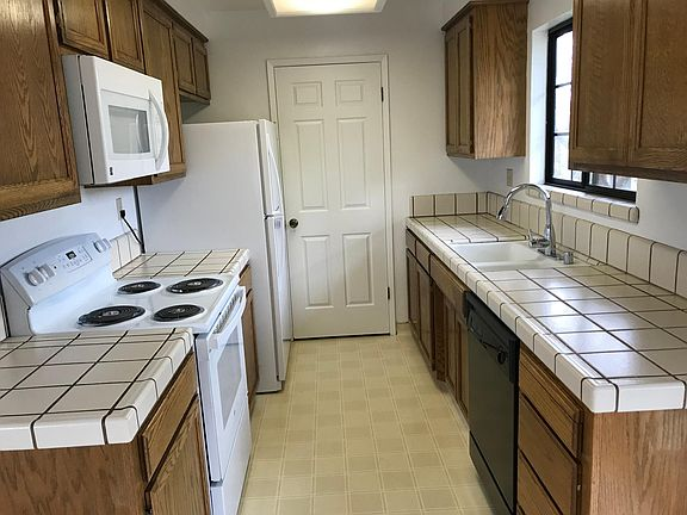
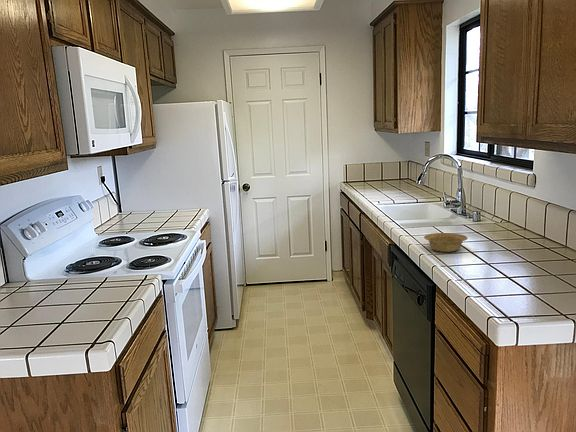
+ bowl (445, 243)
